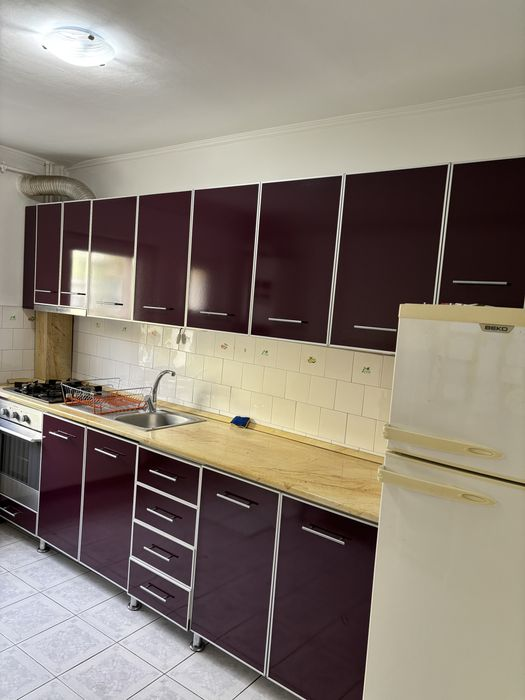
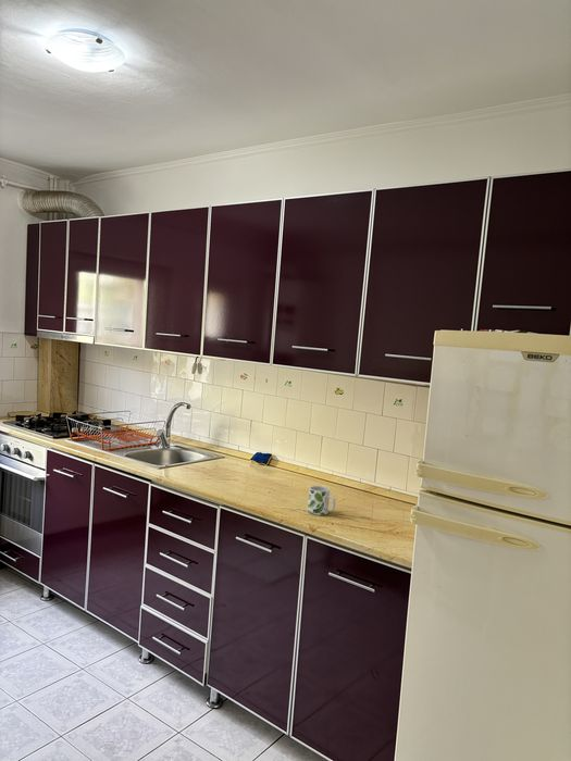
+ mug (322, 501)
